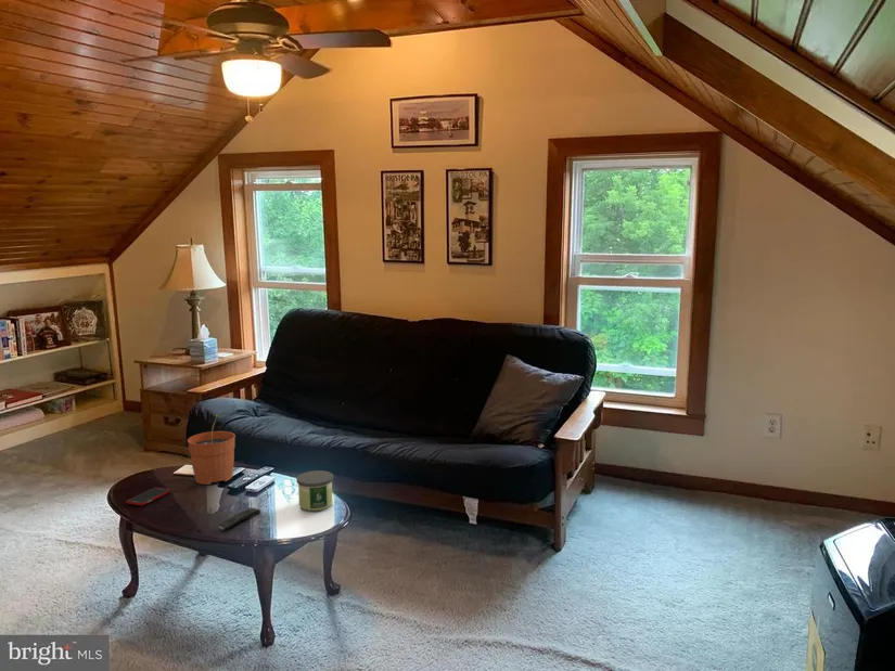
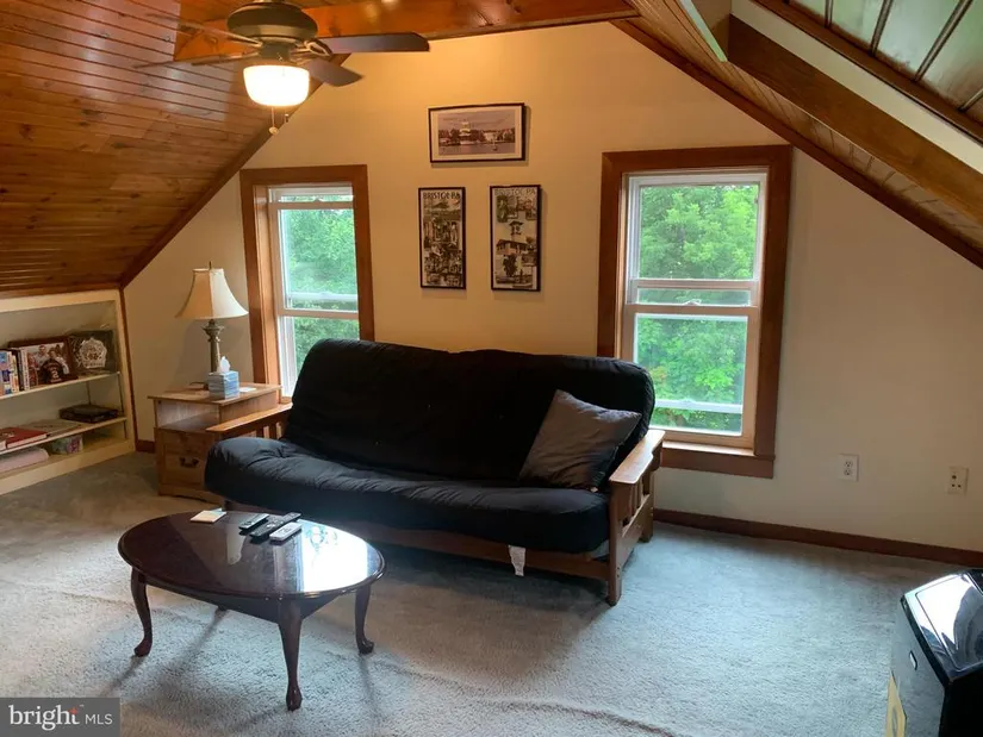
- remote control (239, 518)
- cell phone (149, 495)
- plant pot (212, 448)
- candle (315, 491)
